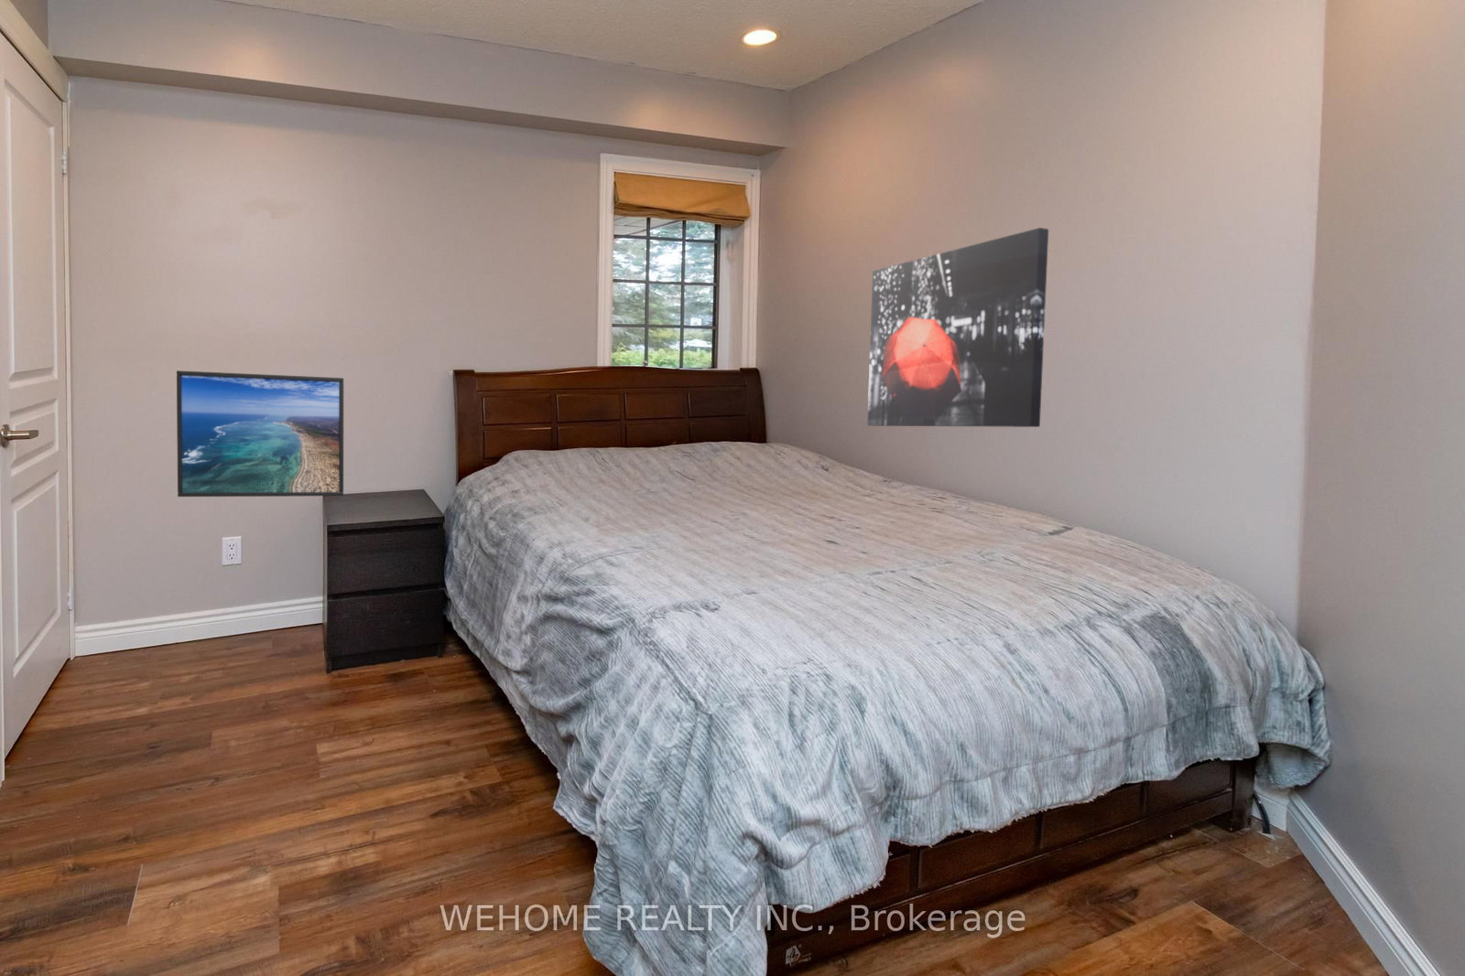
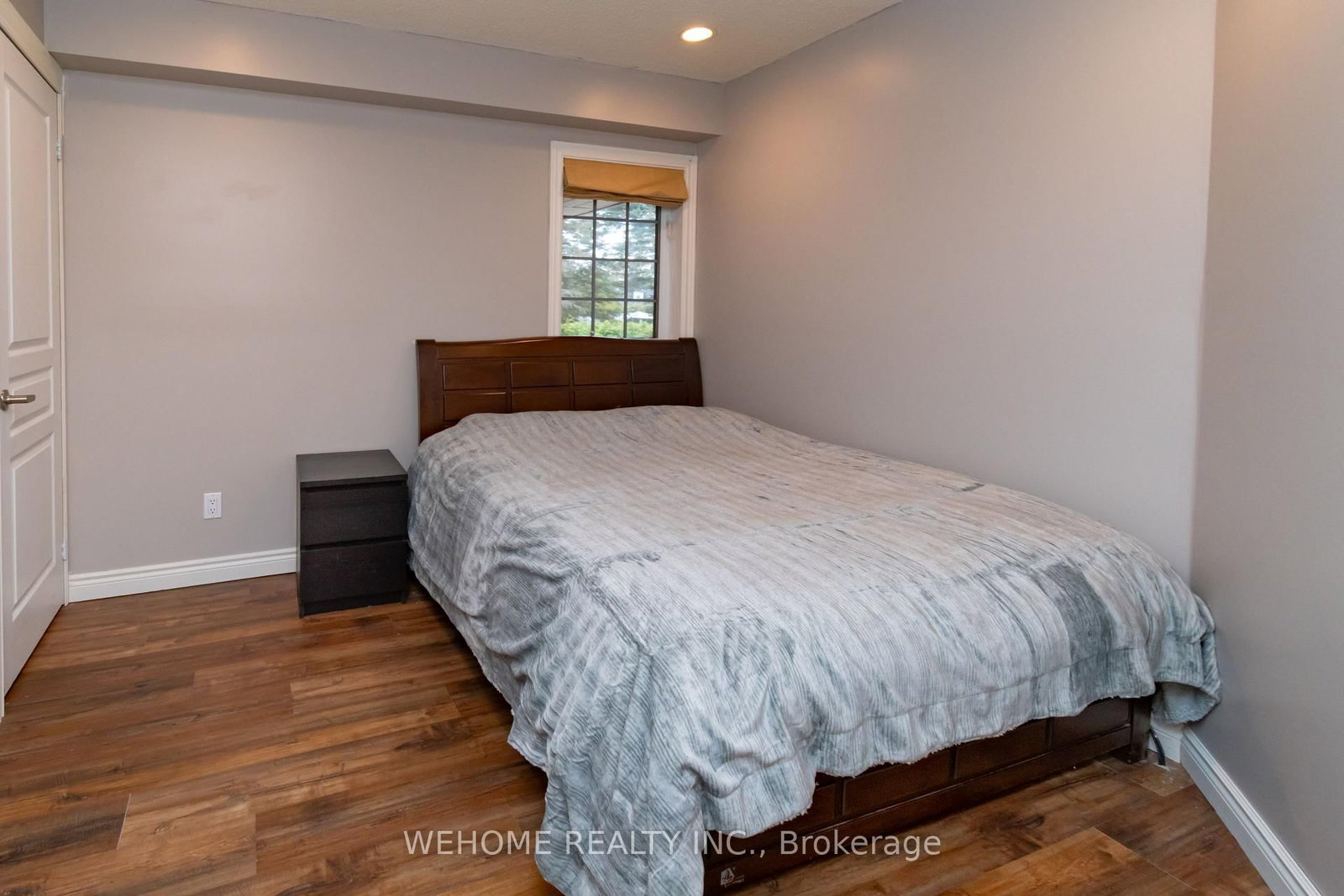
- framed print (263, 436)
- wall art (946, 340)
